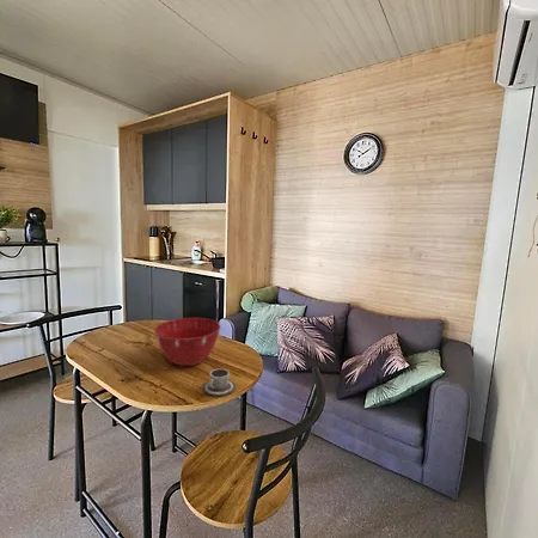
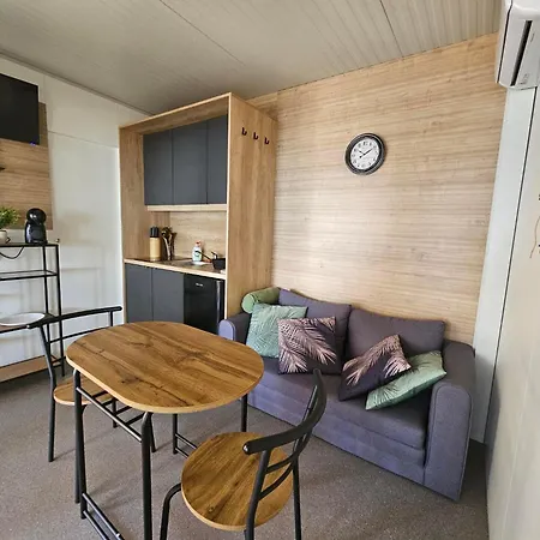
- cup (219, 380)
- mixing bowl (188, 343)
